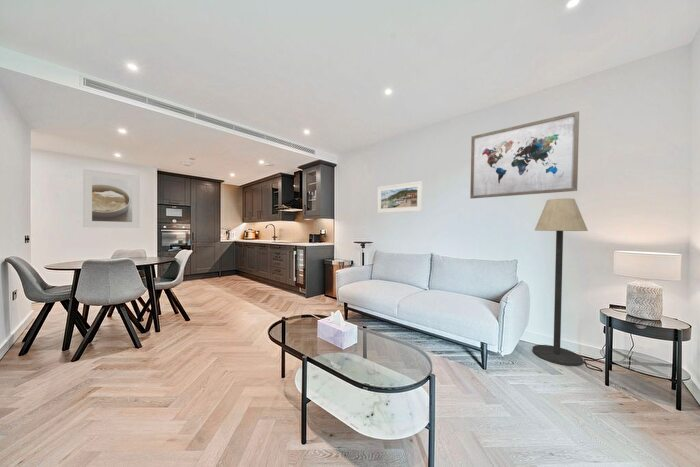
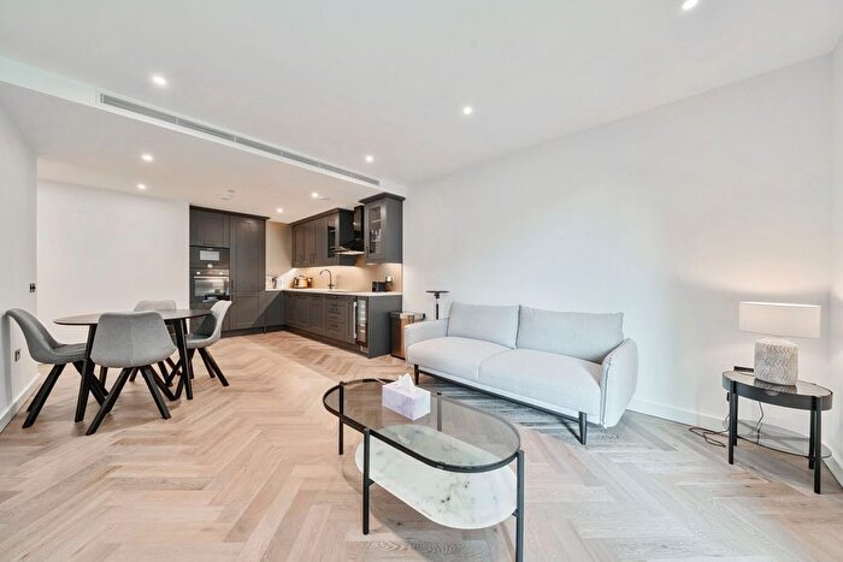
- wall art (518, 160)
- floor lamp (558, 277)
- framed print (398, 198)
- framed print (112, 200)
